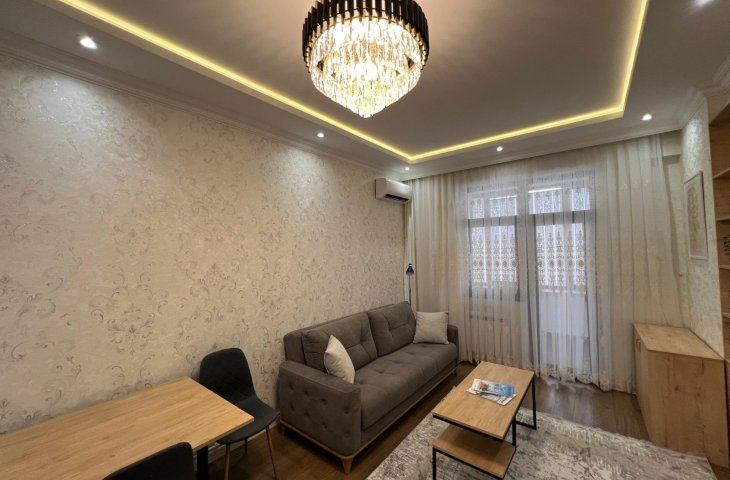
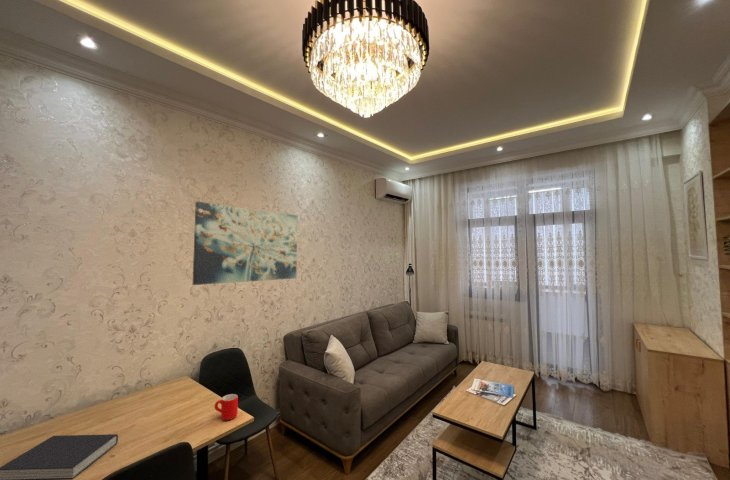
+ book (62, 455)
+ wall art (252, 245)
+ mug (225, 407)
